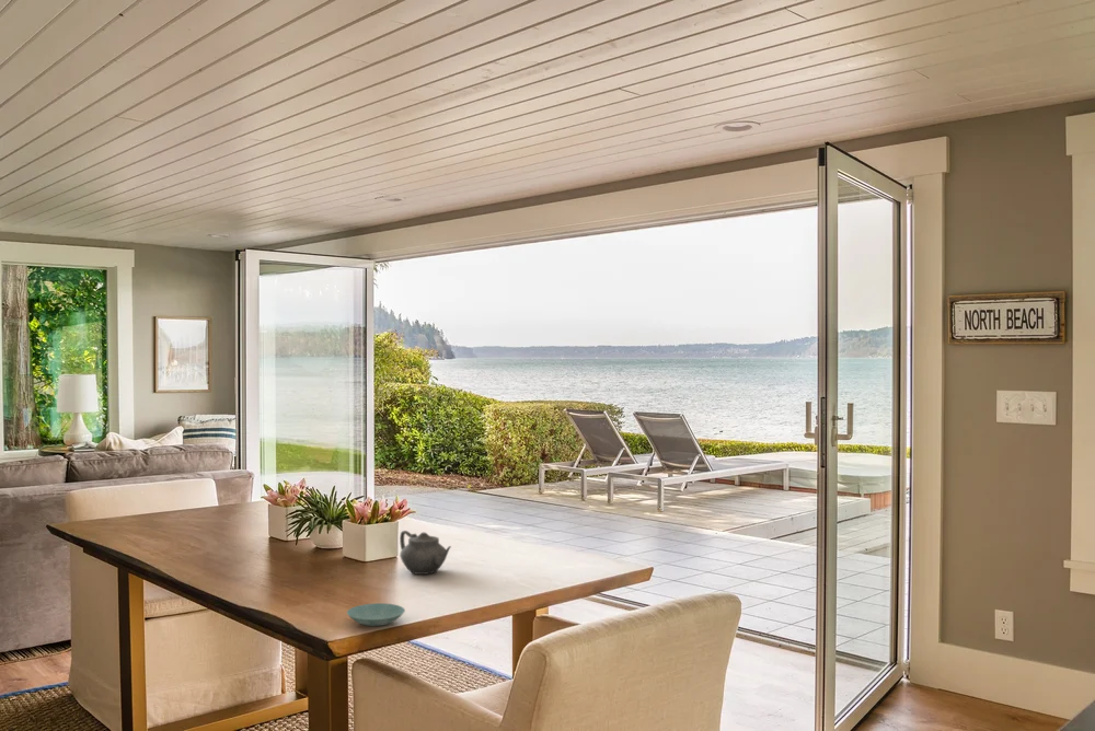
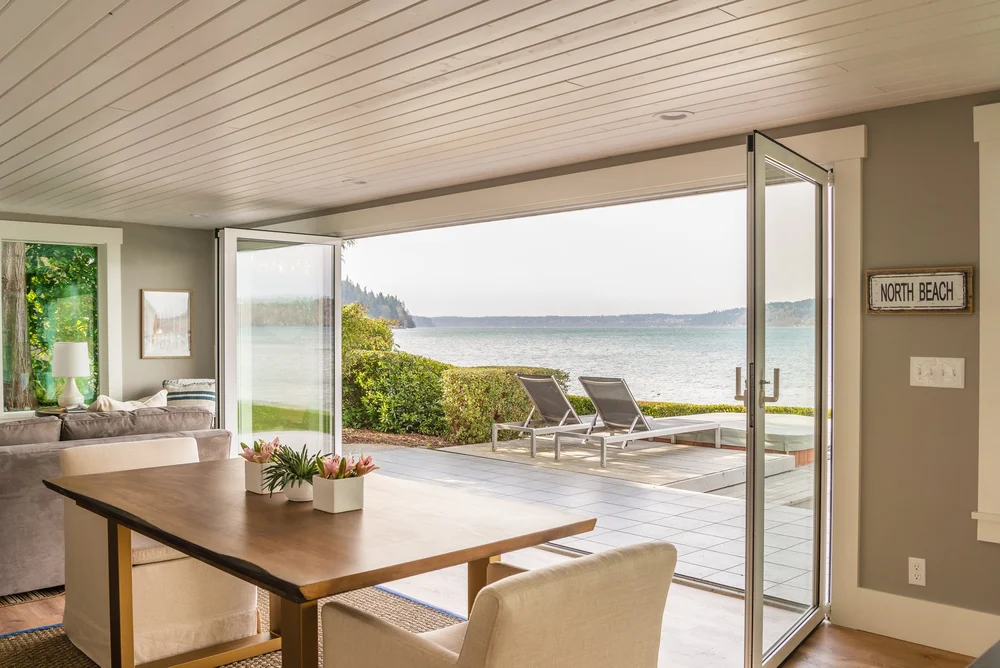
- saucer (376, 616)
- teapot (425, 552)
